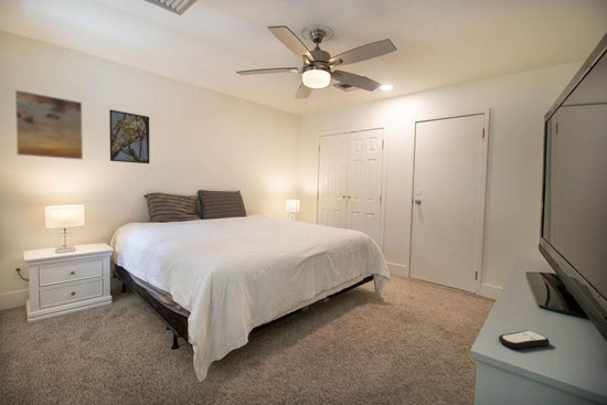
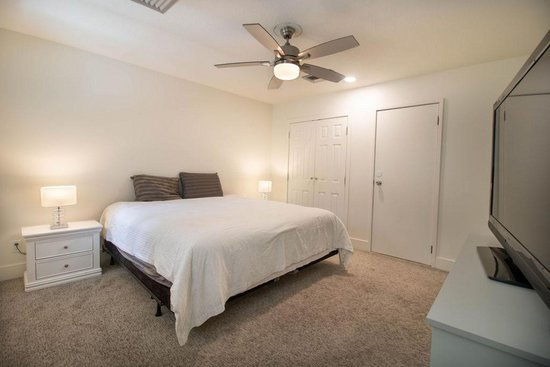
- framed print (130, 138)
- remote control (522, 339)
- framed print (51, 127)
